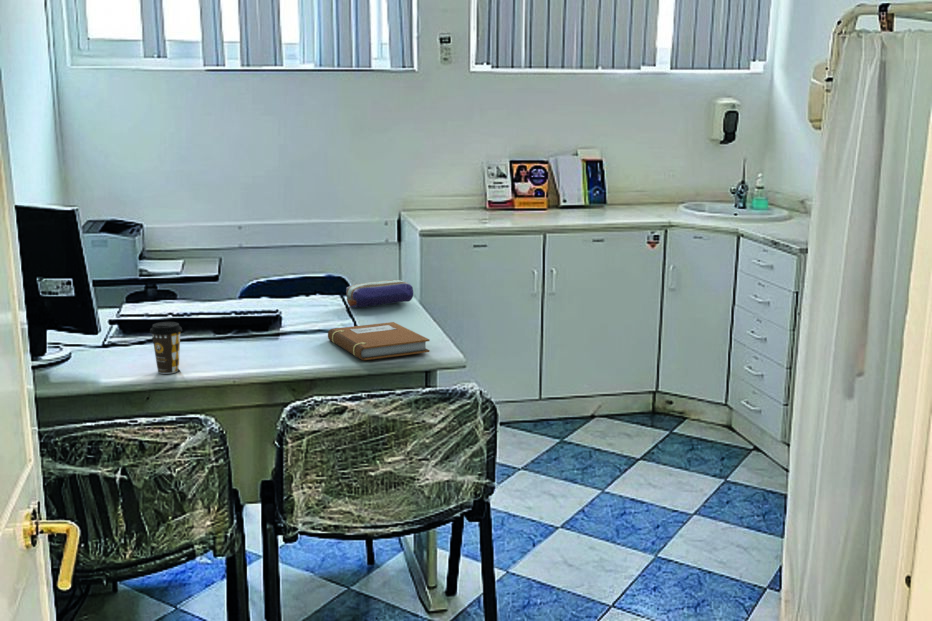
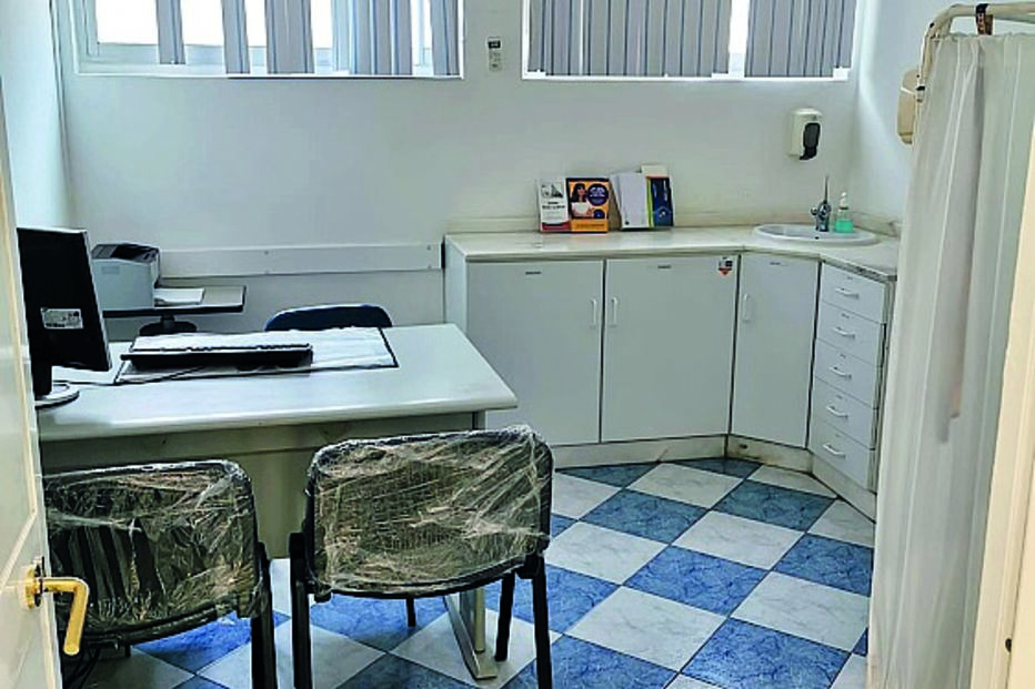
- pencil case (380, 293)
- notebook (376, 339)
- coffee cup (167, 347)
